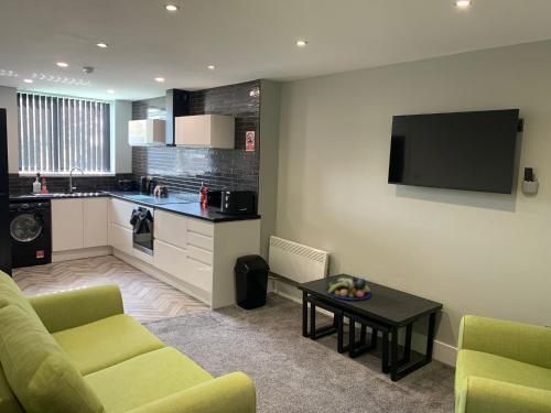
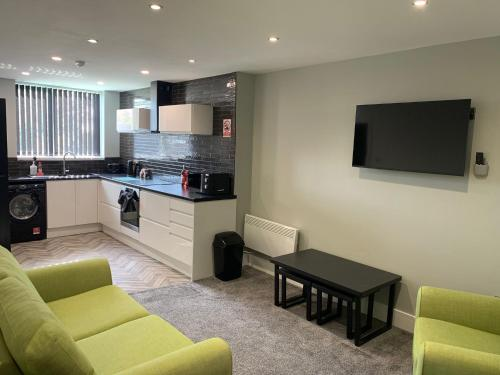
- fruit bowl (348, 285)
